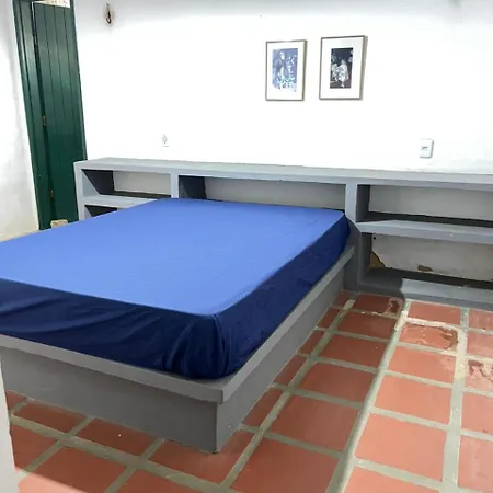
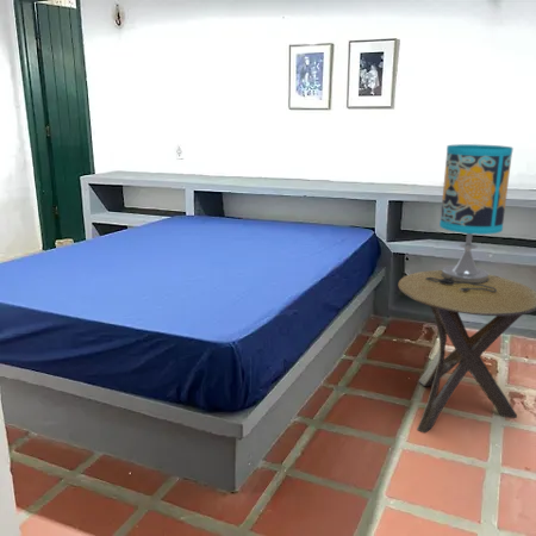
+ table lamp (473, 214)
+ side table (461, 349)
